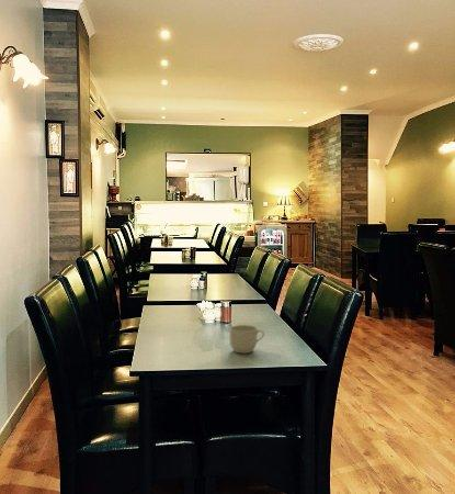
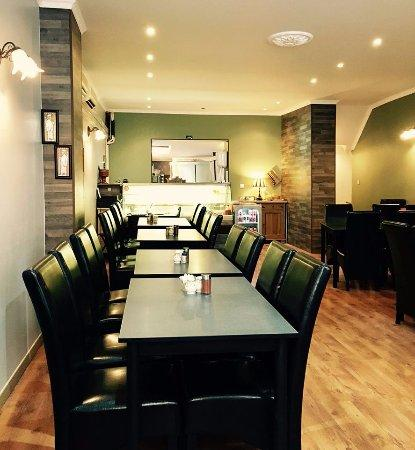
- mug (247, 338)
